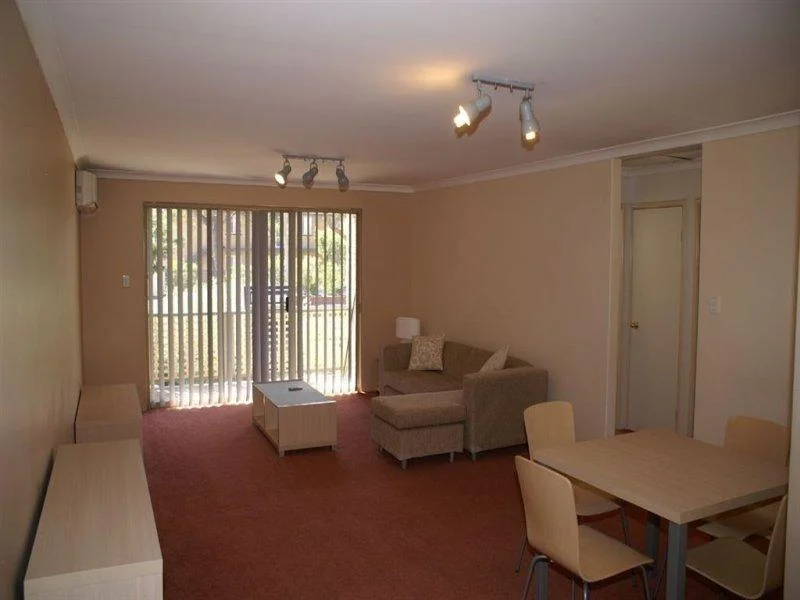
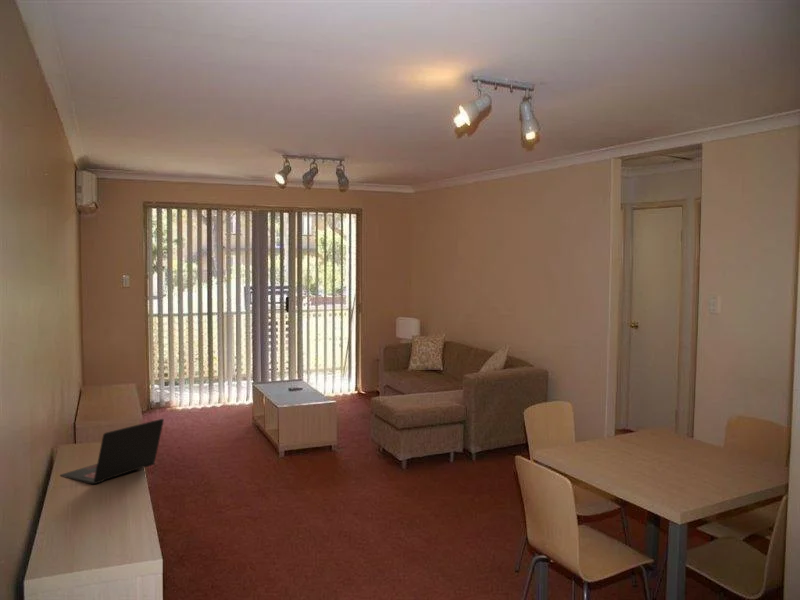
+ laptop (113, 447)
